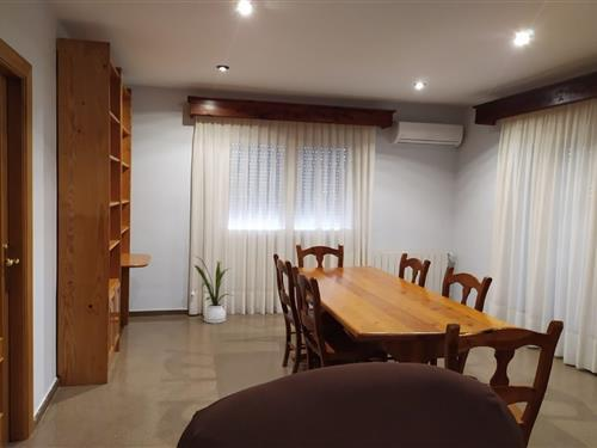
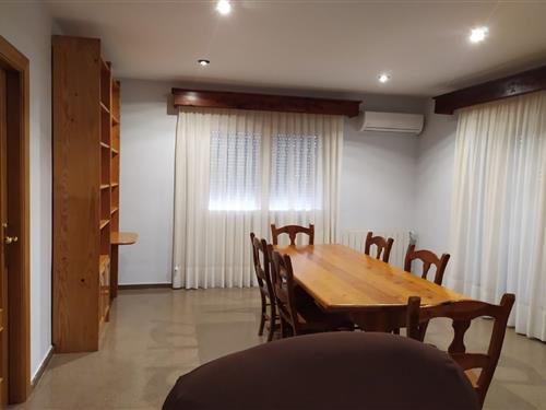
- house plant (213, 288)
